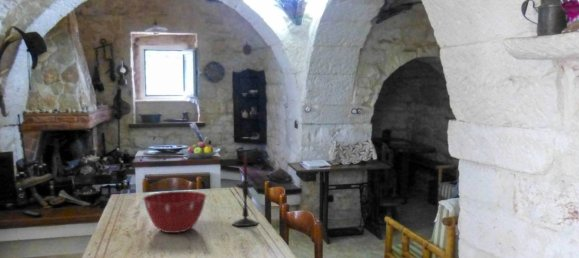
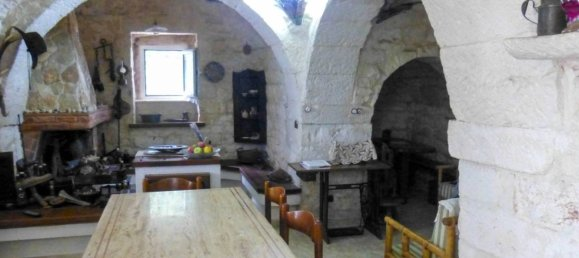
- mixing bowl (175, 212)
- candle holder (245, 187)
